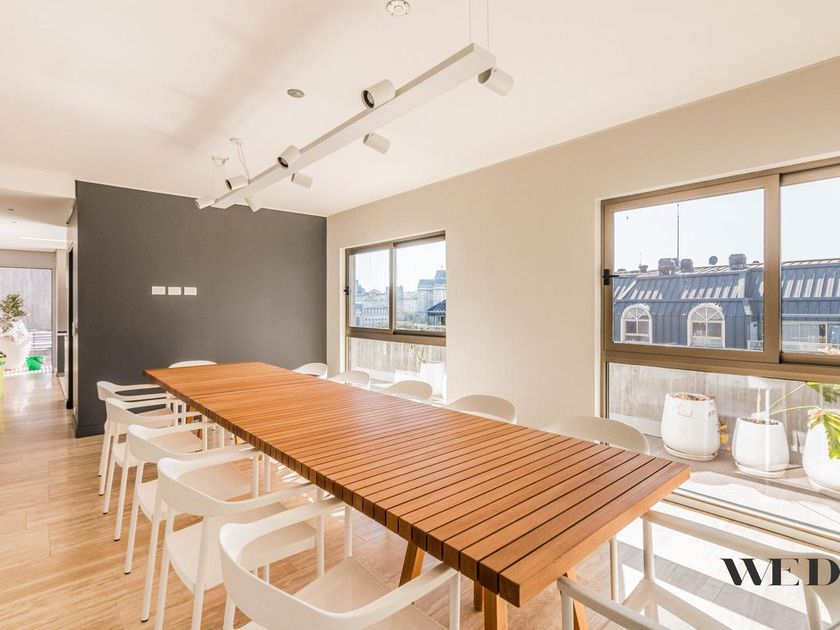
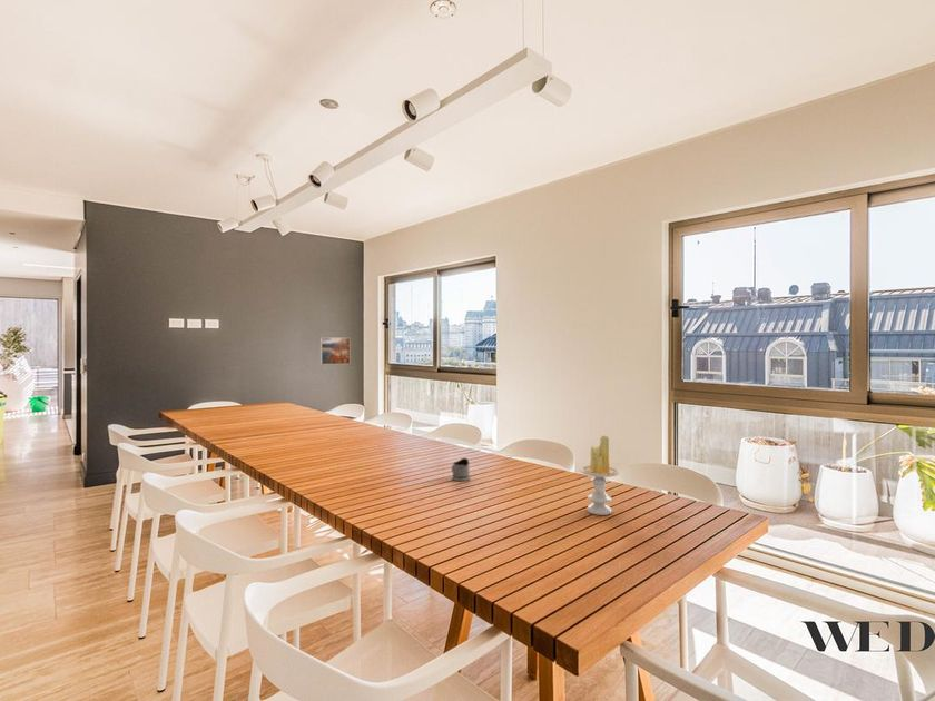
+ candle (599, 473)
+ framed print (335, 350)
+ tea glass holder (459, 470)
